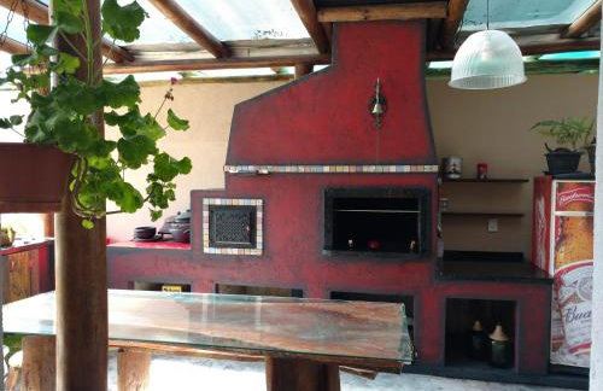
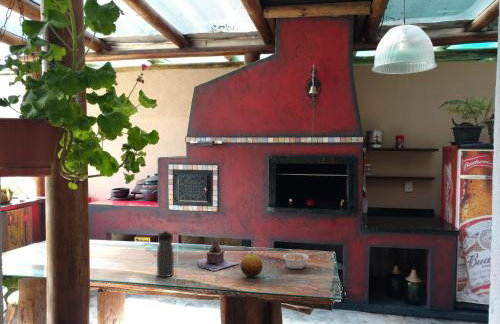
+ fruit (251, 265)
+ water bottle (165, 252)
+ teapot (214, 252)
+ legume (295, 260)
